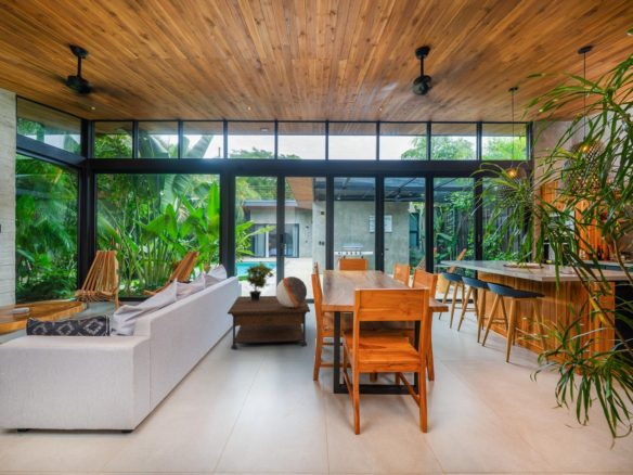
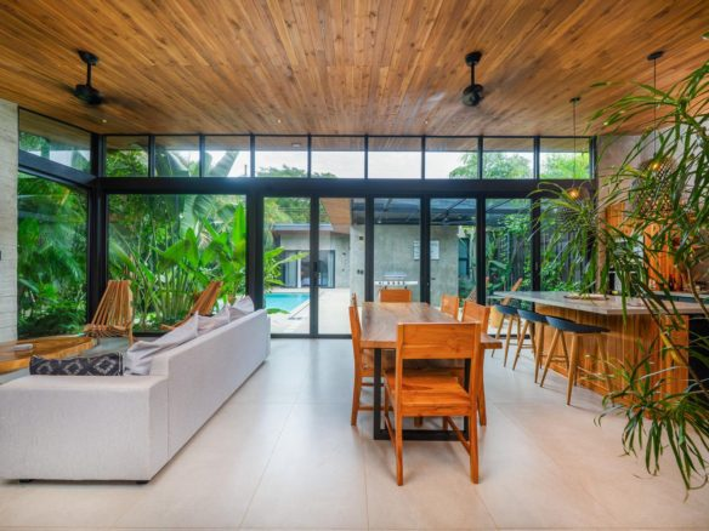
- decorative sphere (290, 292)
- coffee table (270, 319)
- potted plant (257, 280)
